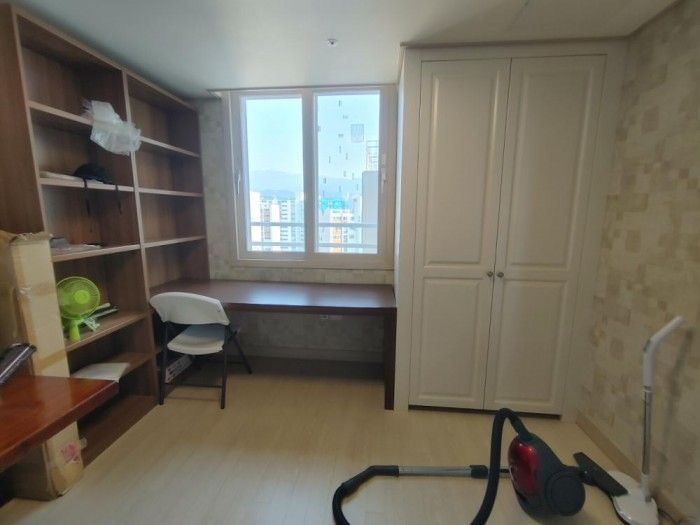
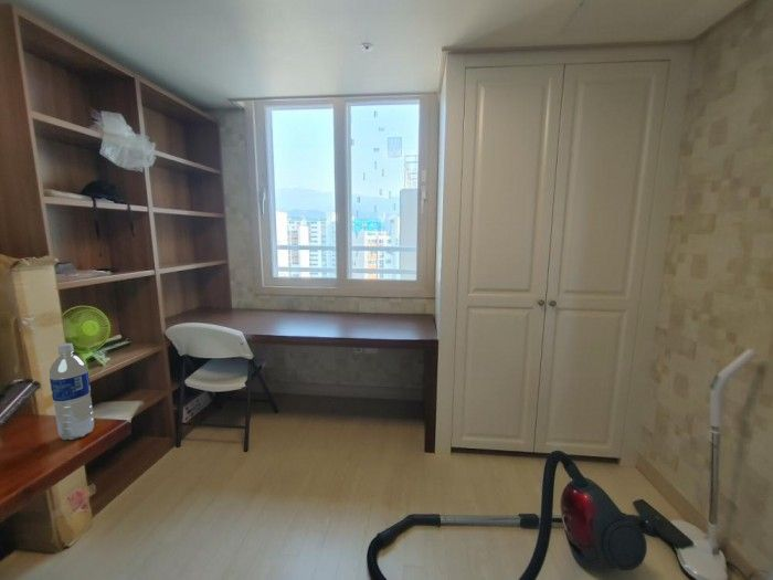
+ water bottle (71, 390)
